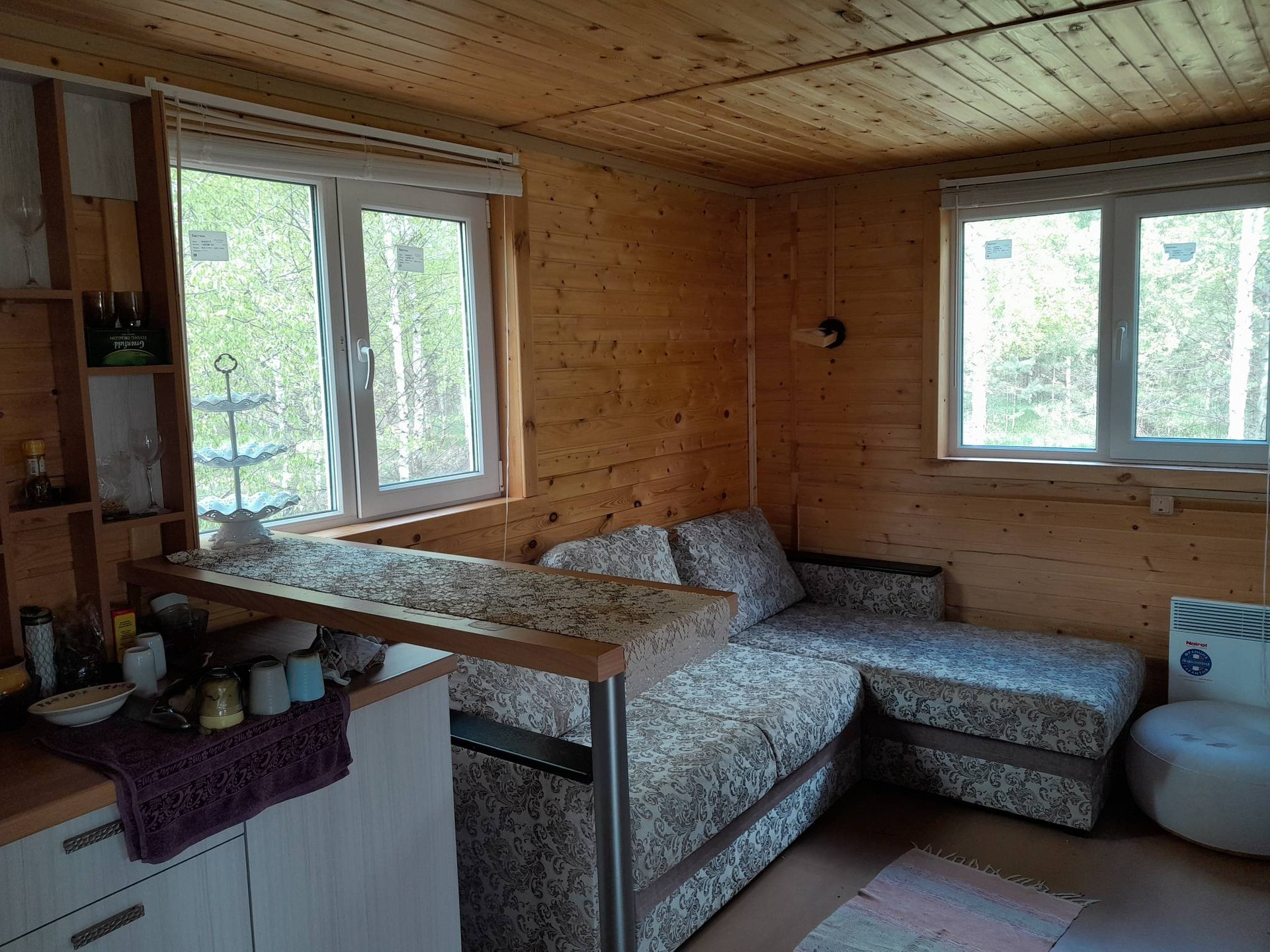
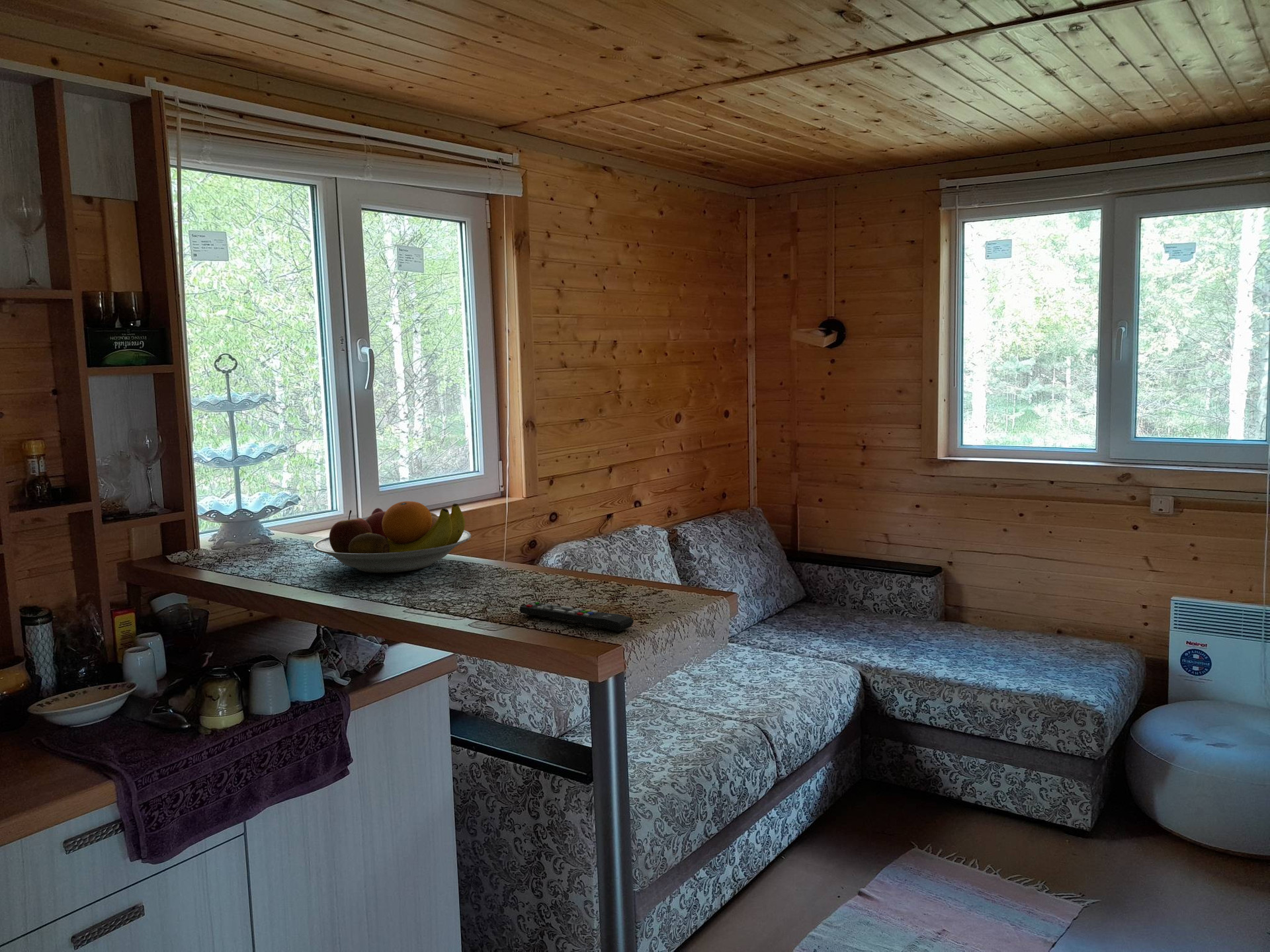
+ fruit bowl (393, 533)
+ remote control (575, 615)
